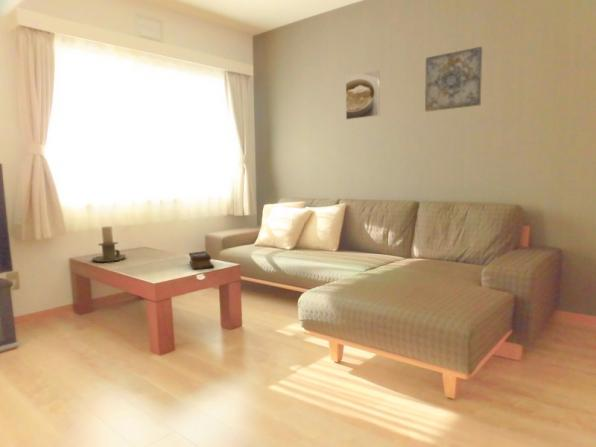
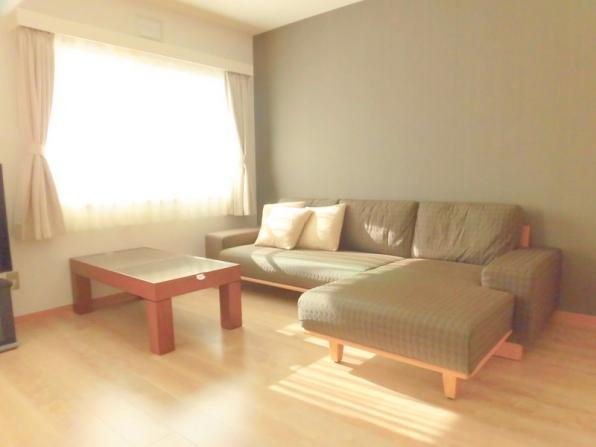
- wall art (452, 80)
- candle holder (108, 242)
- book (201, 259)
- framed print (362, 95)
